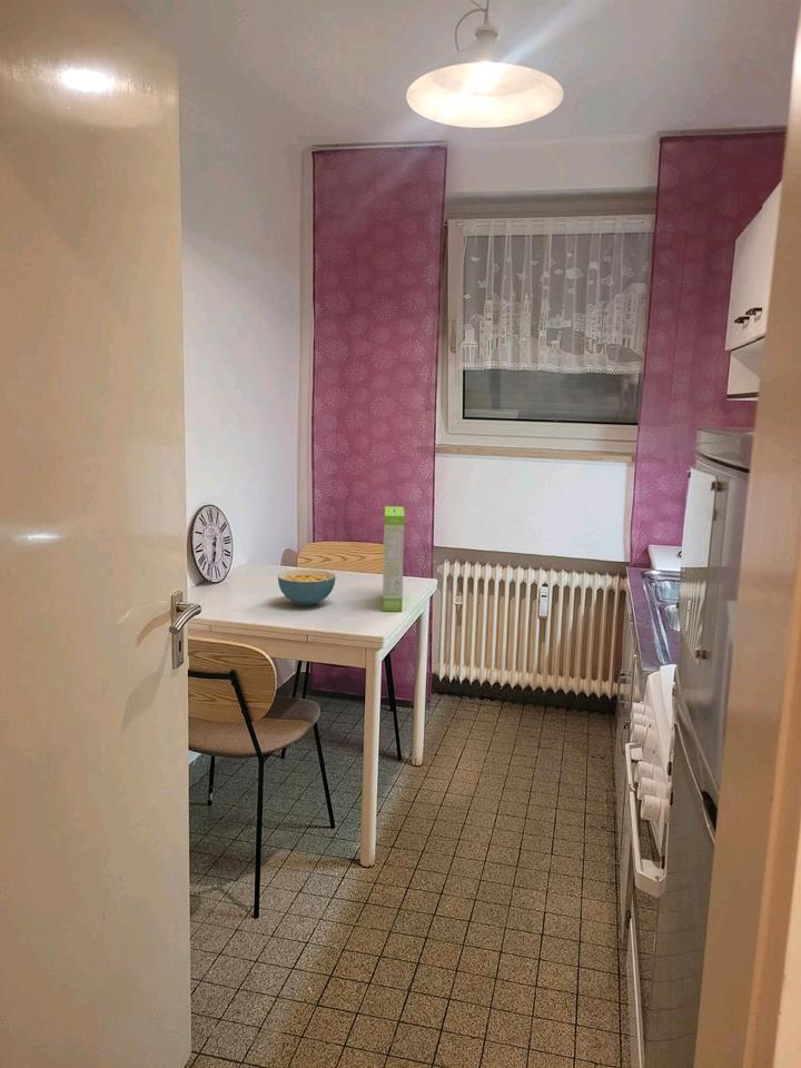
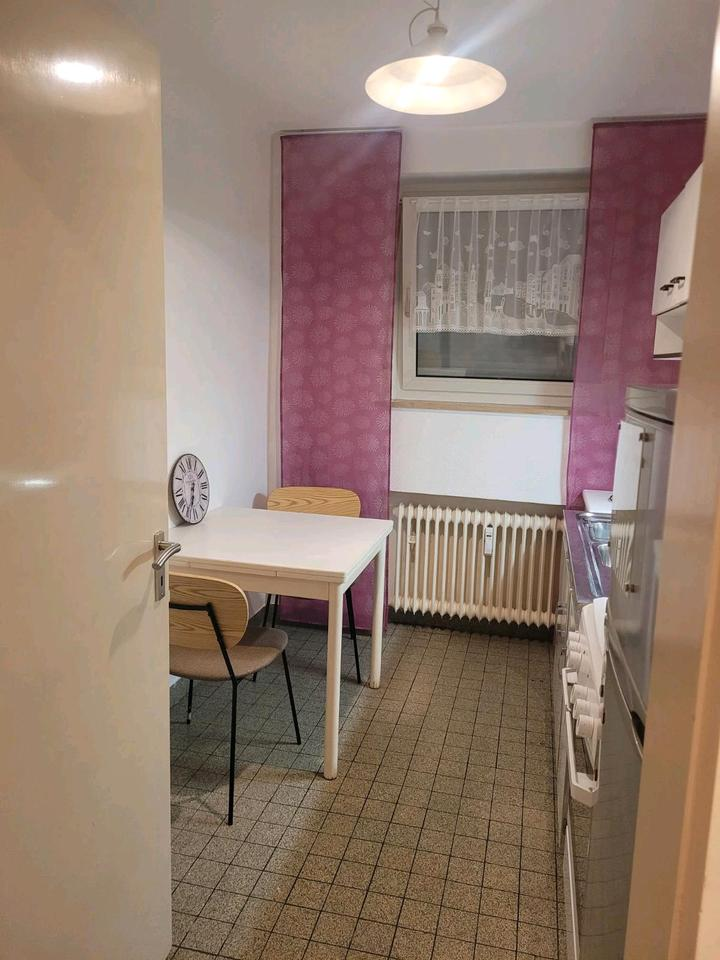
- cake mix box (393, 556)
- cereal bowl (306, 590)
